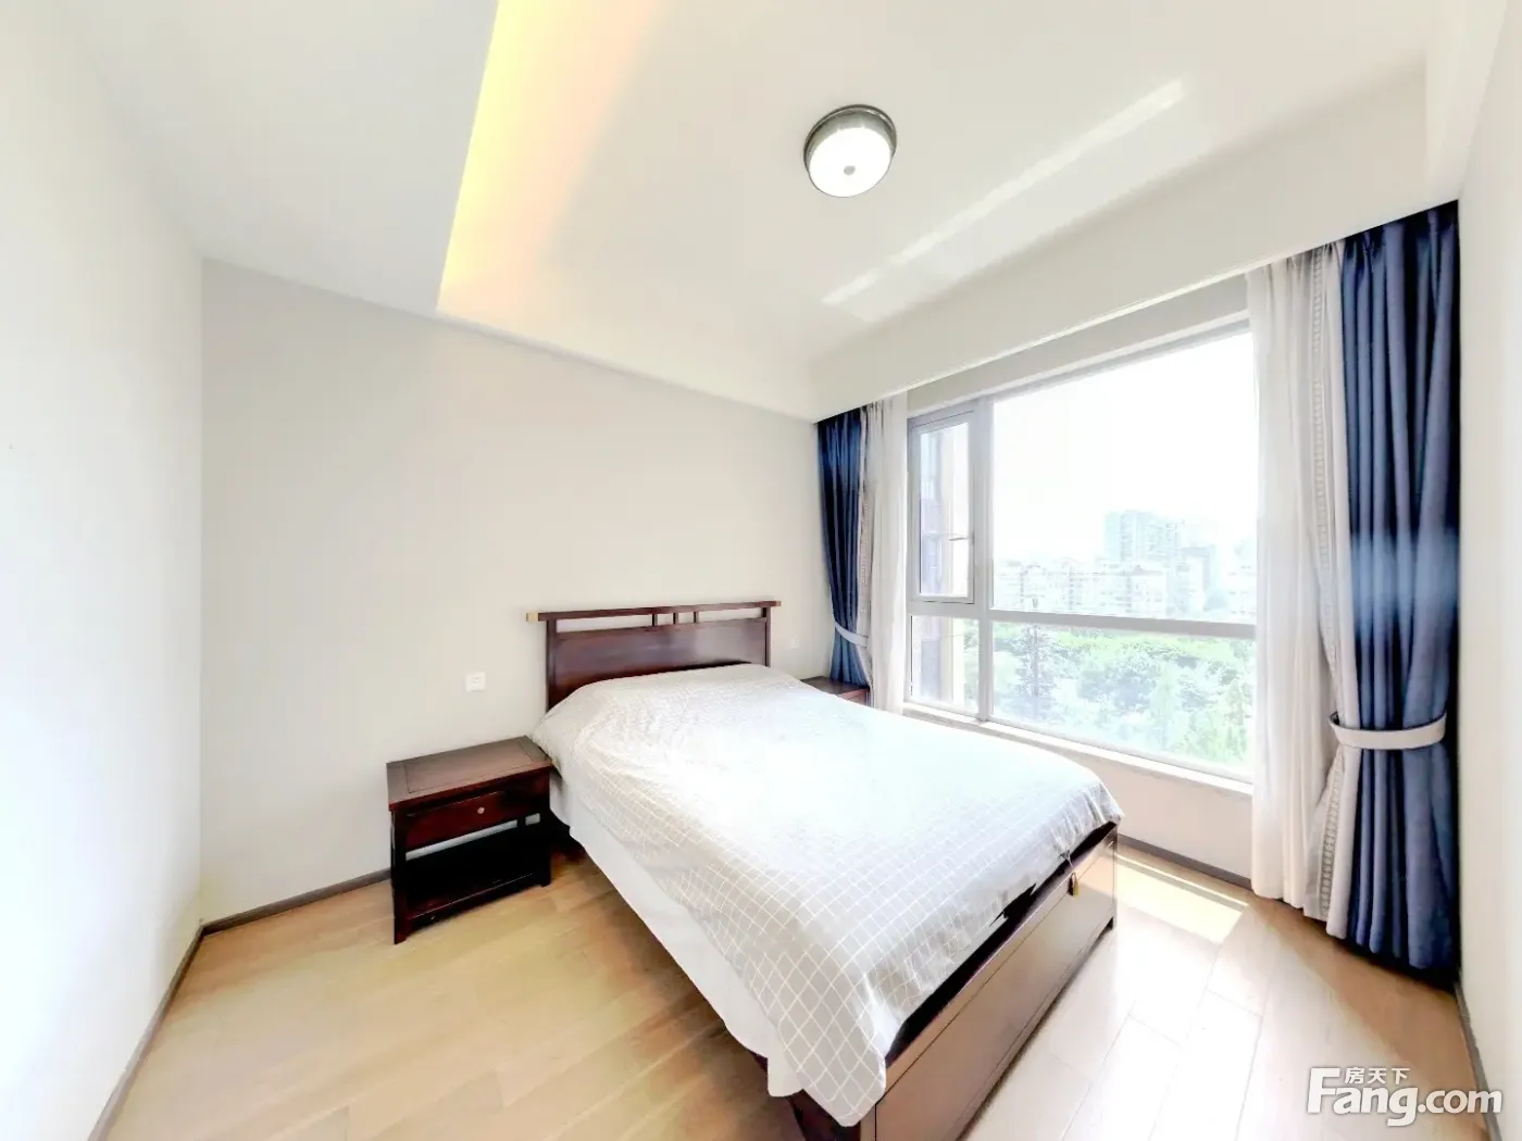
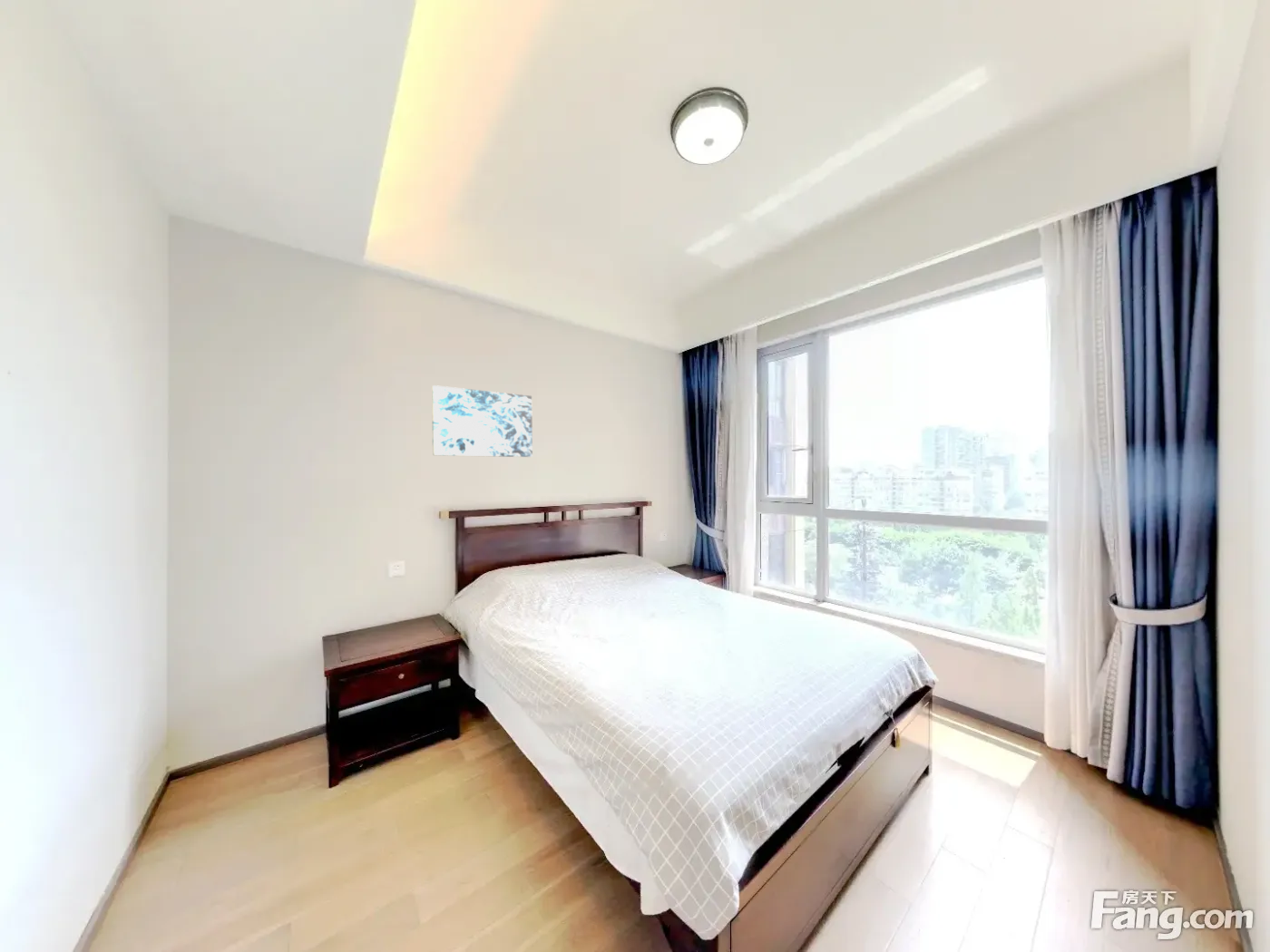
+ wall art (484, 423)
